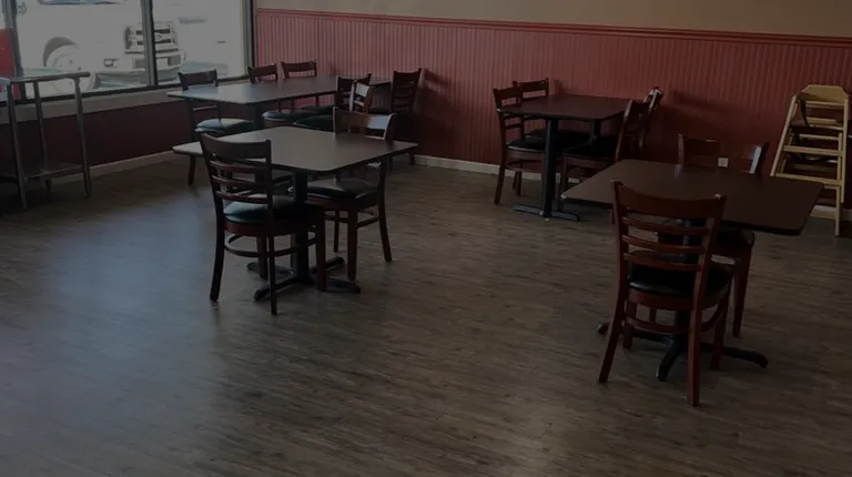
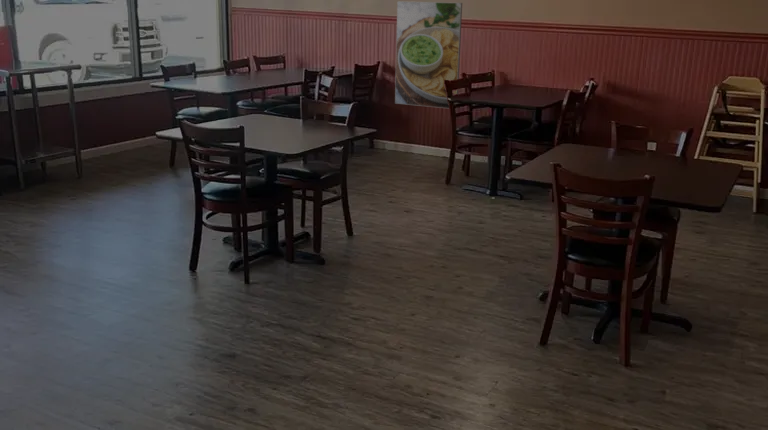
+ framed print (427, 54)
